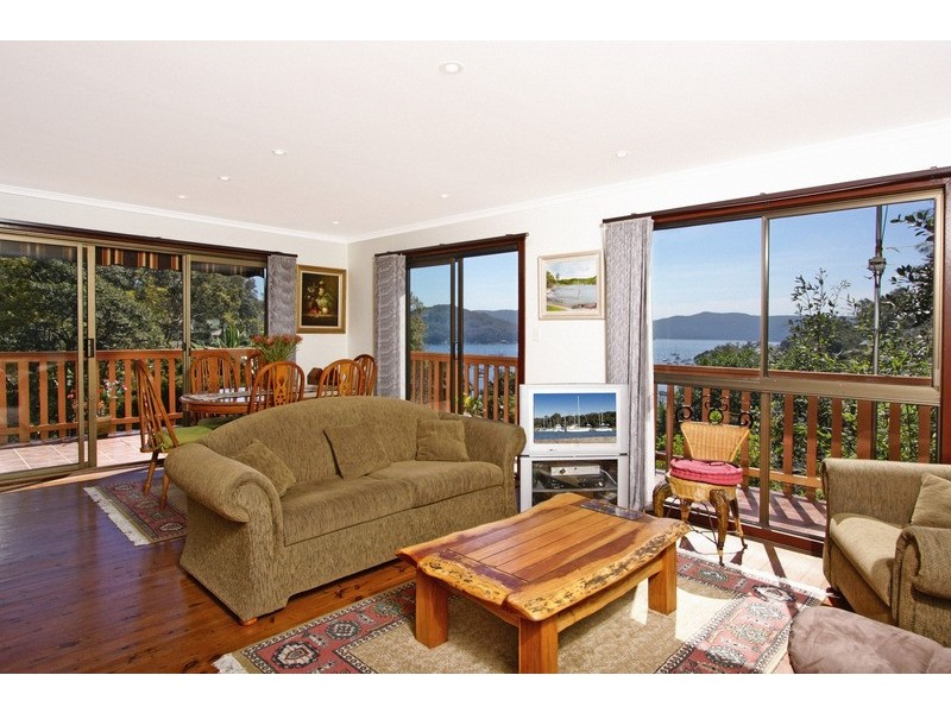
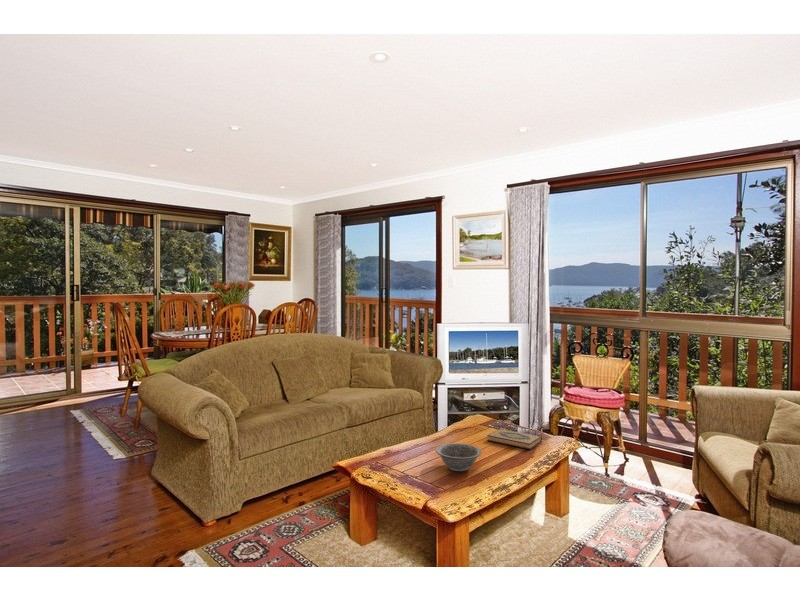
+ decorative bowl (458, 459)
+ hardback book (514, 438)
